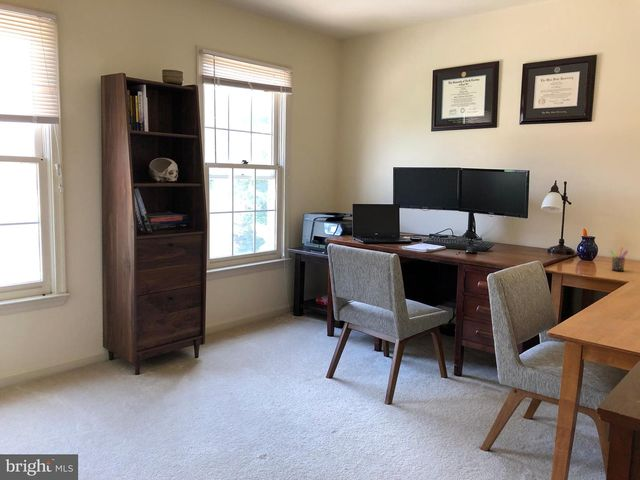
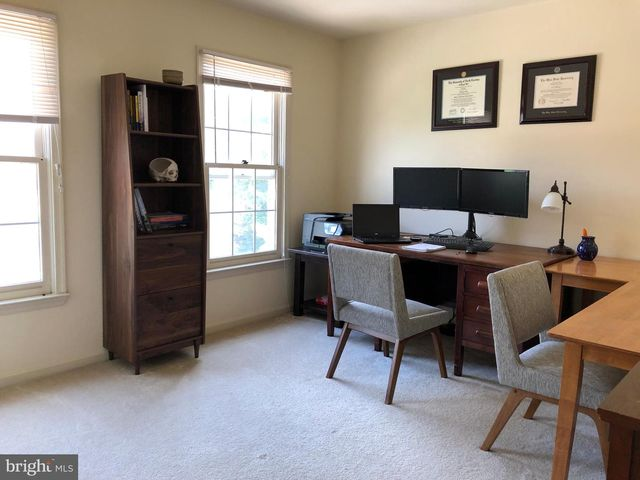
- pen holder (617, 258)
